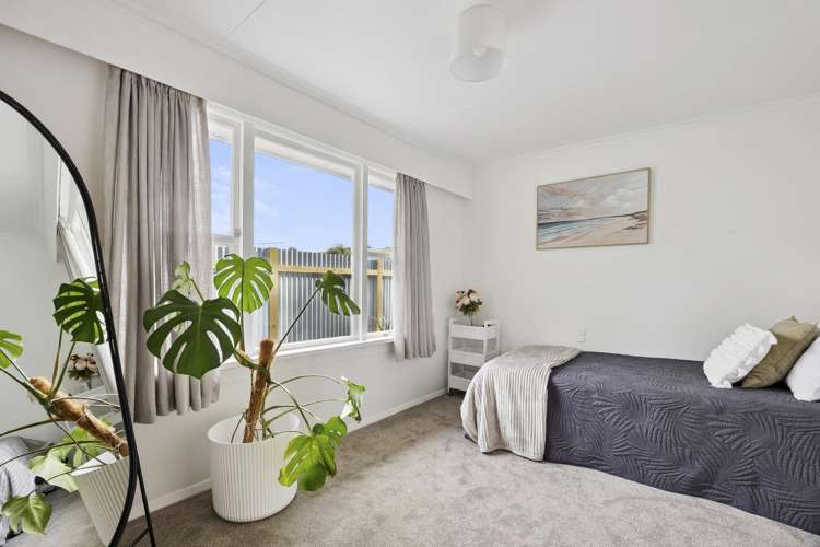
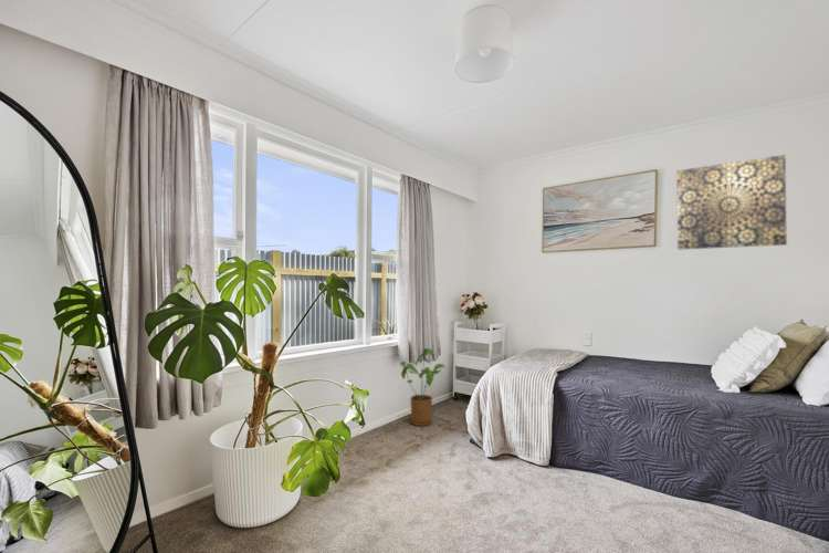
+ wall art (727, 205)
+ house plant (424, 386)
